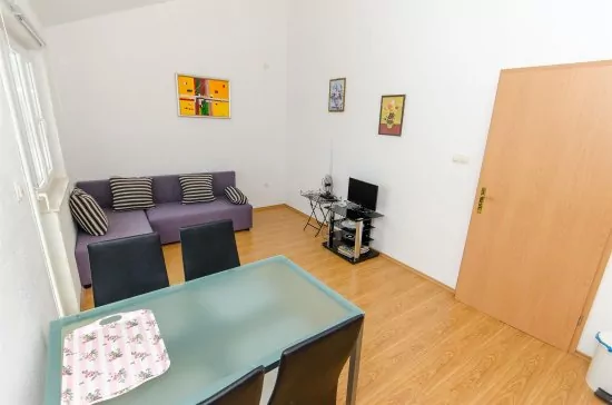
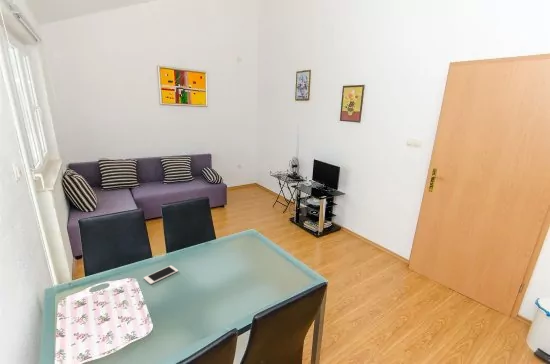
+ cell phone (161, 274)
